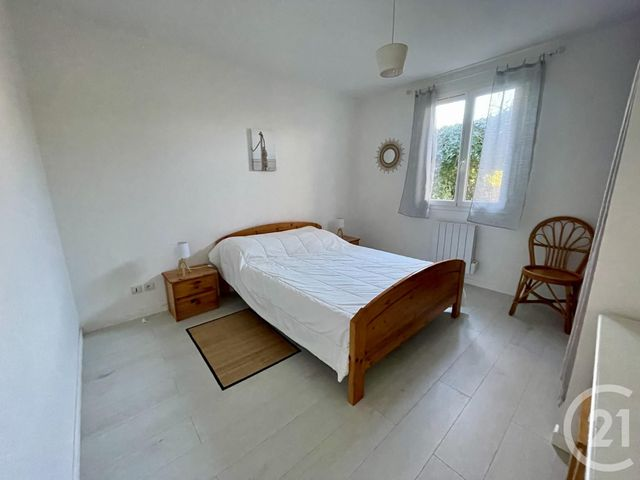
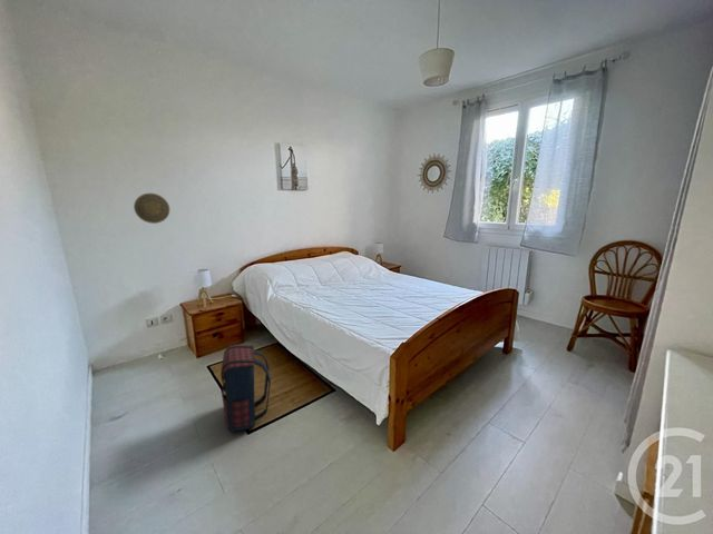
+ satchel (246, 383)
+ decorative plate (153, 208)
